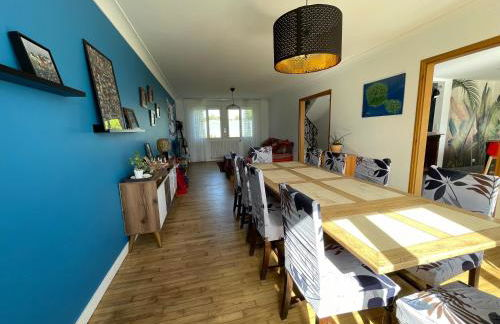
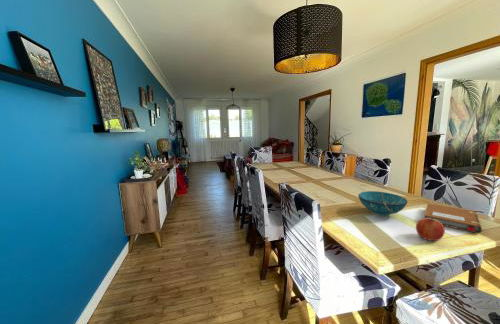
+ bowl (381, 205)
+ fruit (429, 227)
+ notebook (450, 216)
